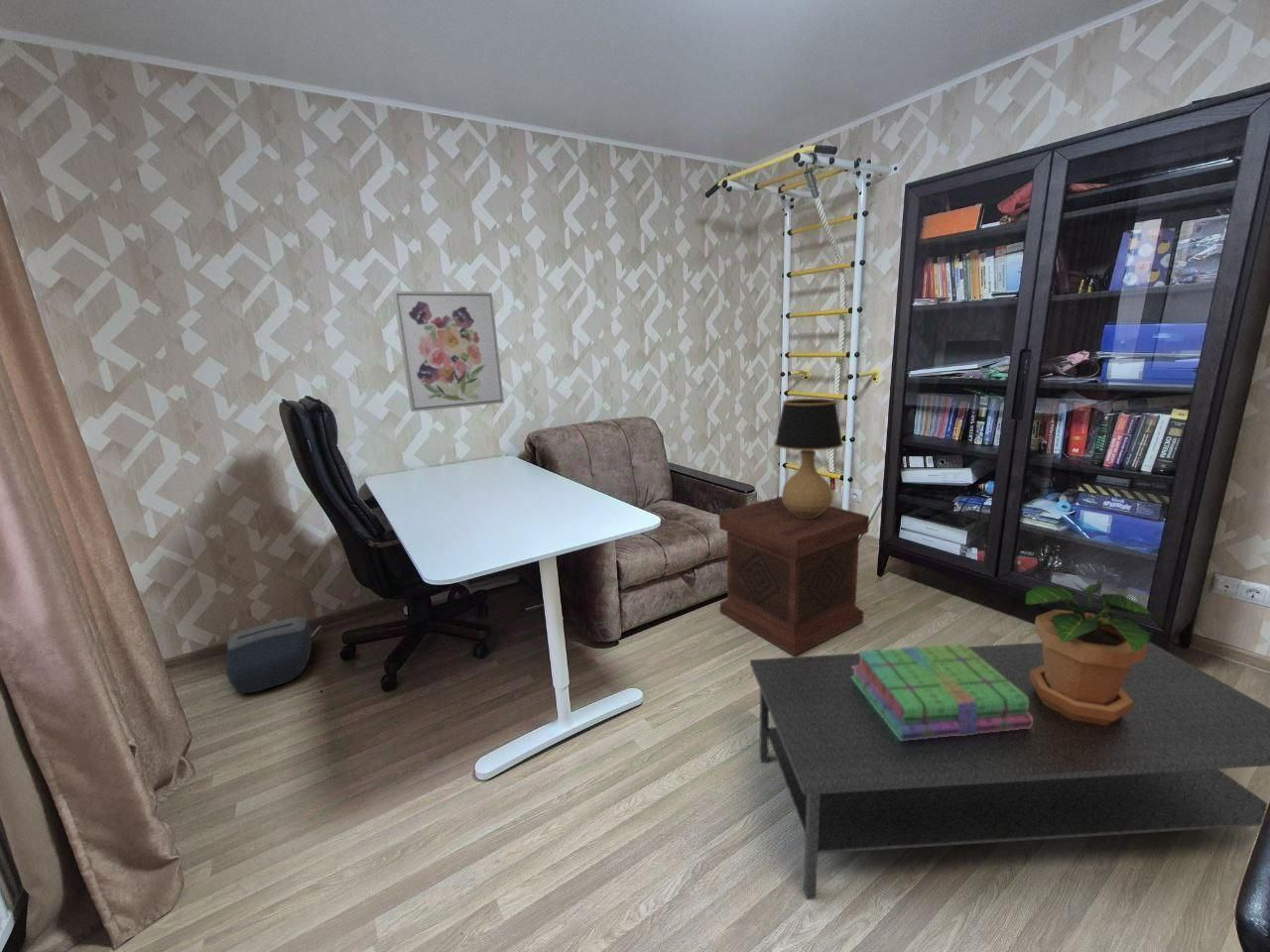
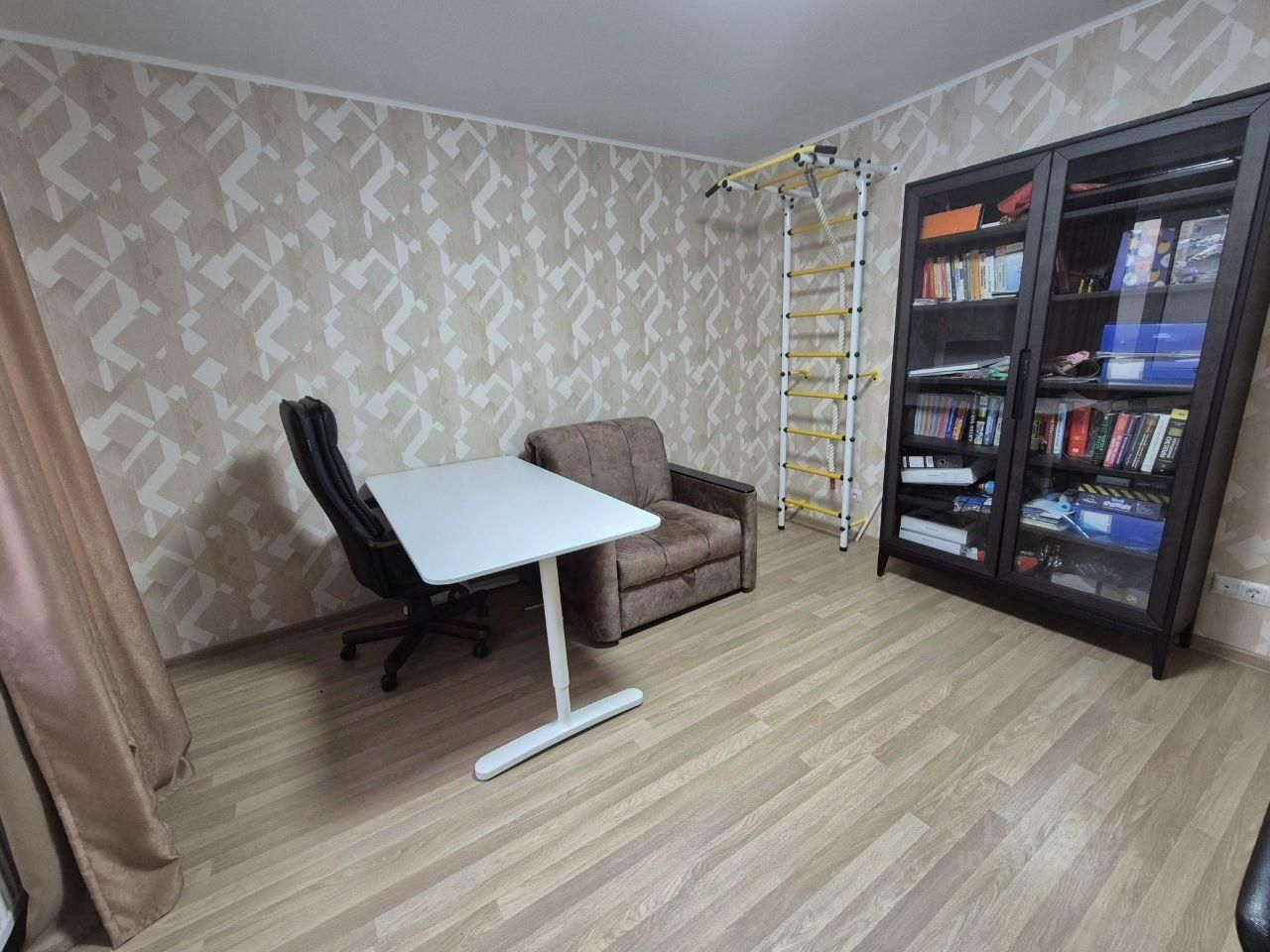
- side table (790, 566)
- stack of books (935, 686)
- backpack (270, 646)
- table lamp (806, 457)
- potted plant (1101, 652)
- wall art (451, 350)
- coffee table (994, 754)
